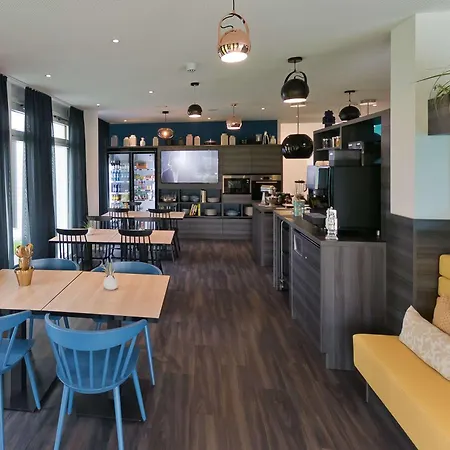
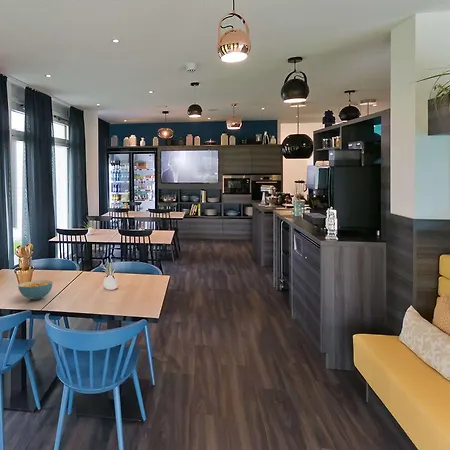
+ cereal bowl (36, 291)
